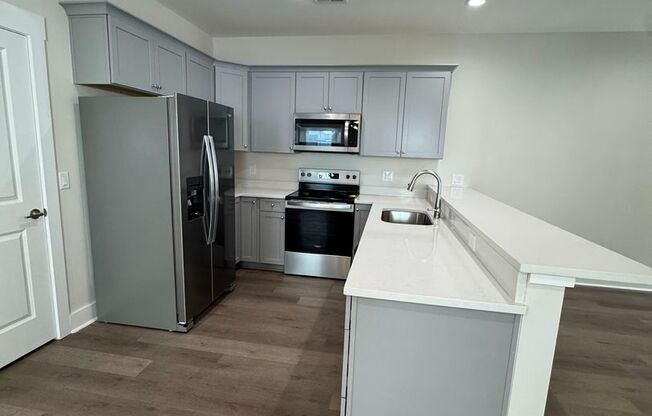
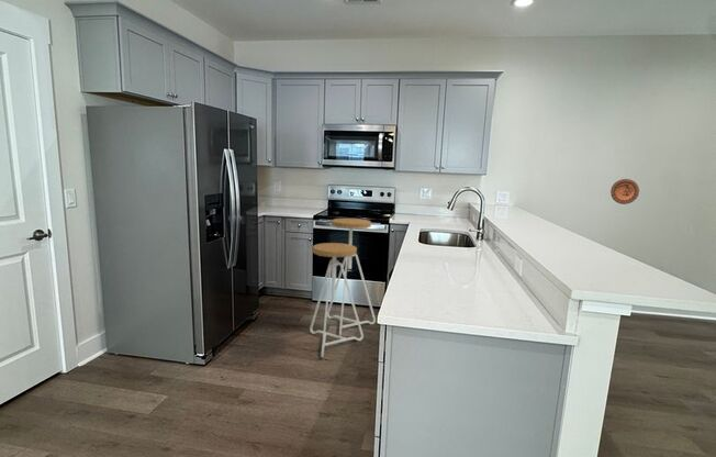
+ bar stool (344, 278)
+ decorative plate (624, 191)
